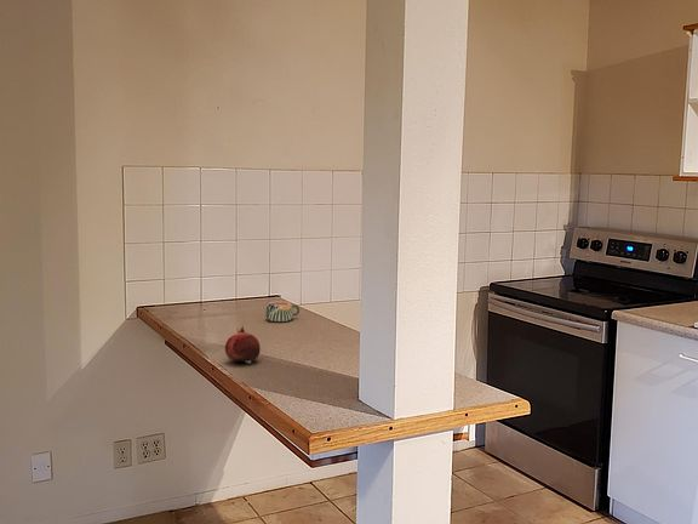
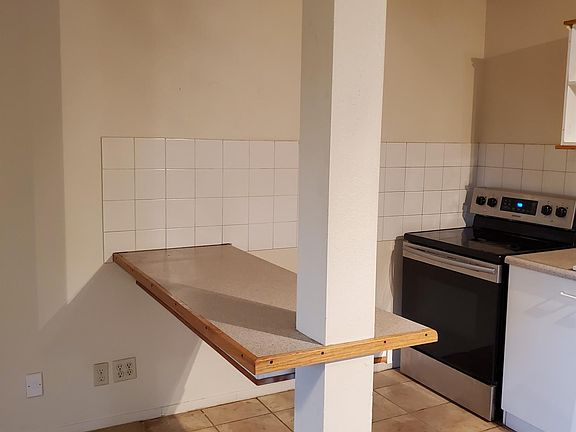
- mug (282, 311)
- fruit (242, 343)
